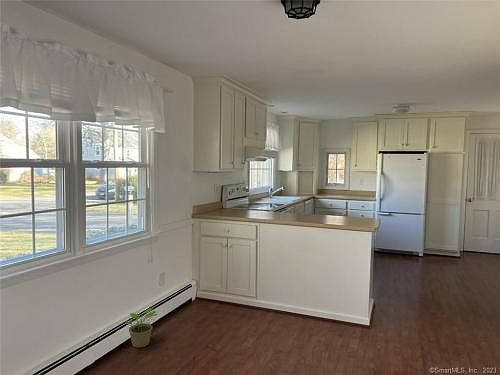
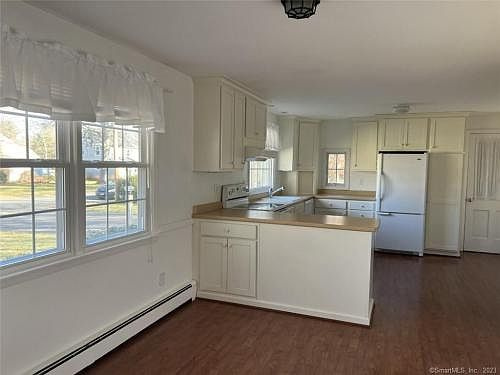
- potted plant (139, 325)
